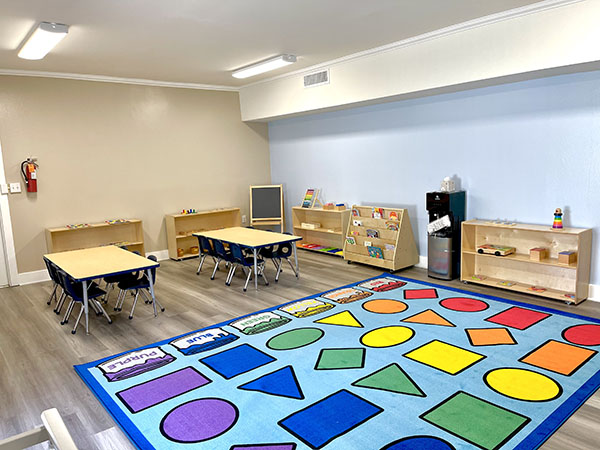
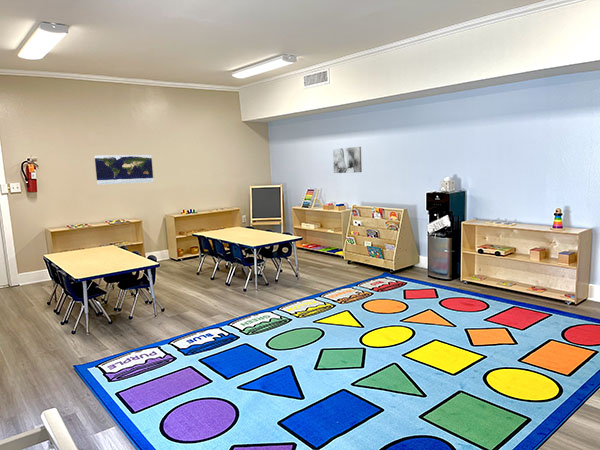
+ map (125, 169)
+ wall art (346, 160)
